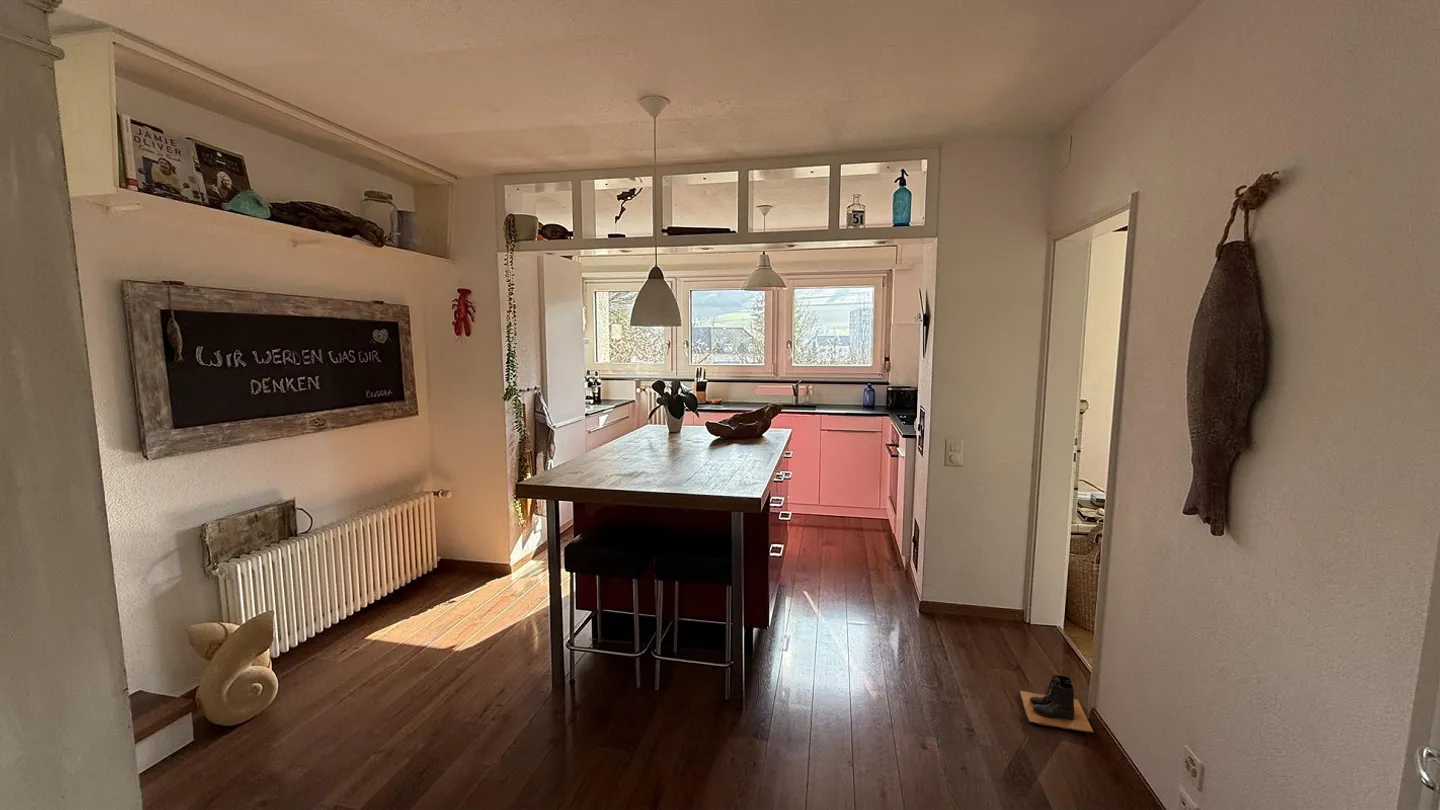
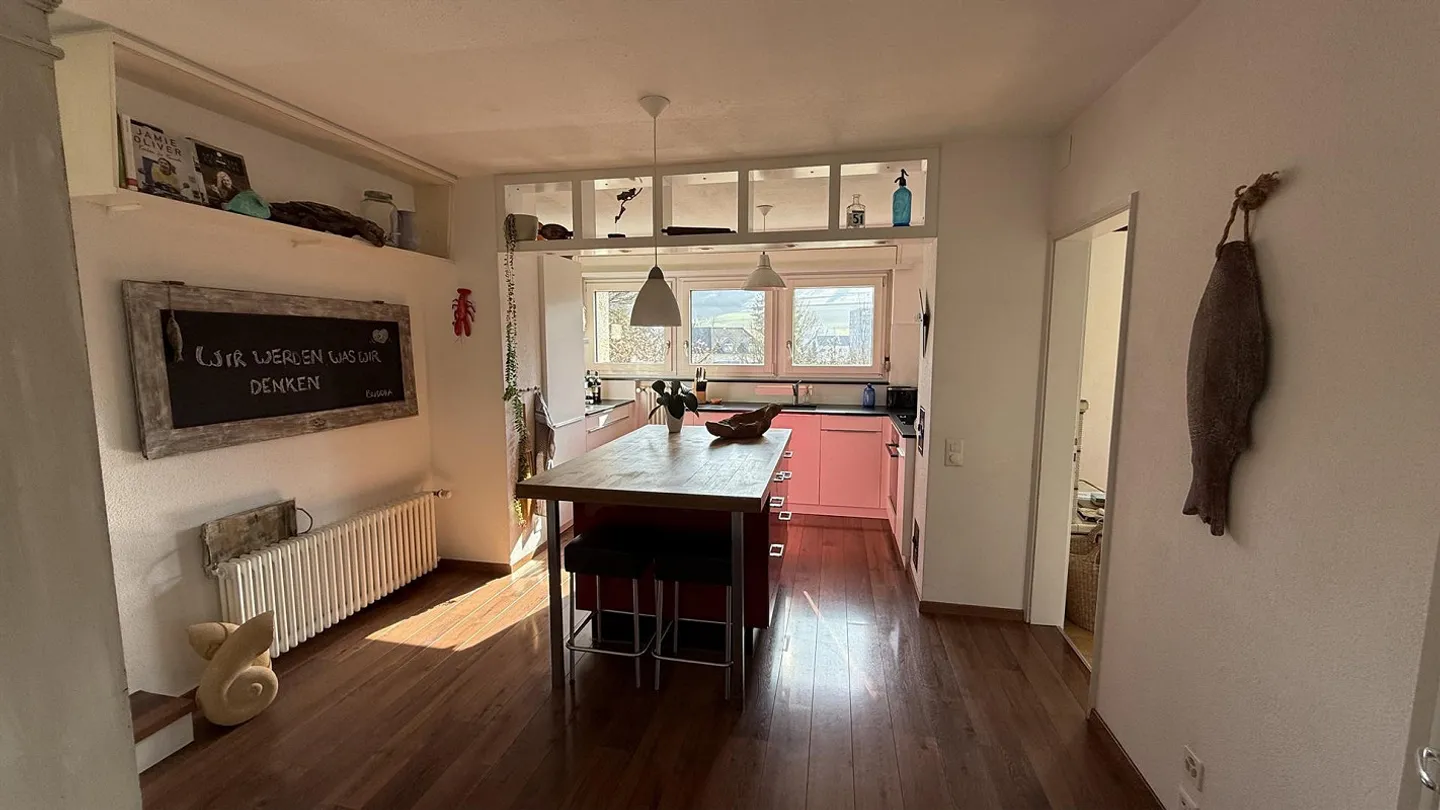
- boots (1055, 696)
